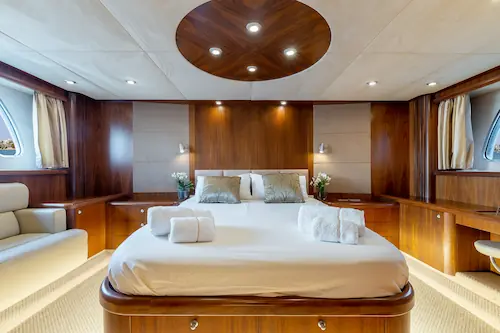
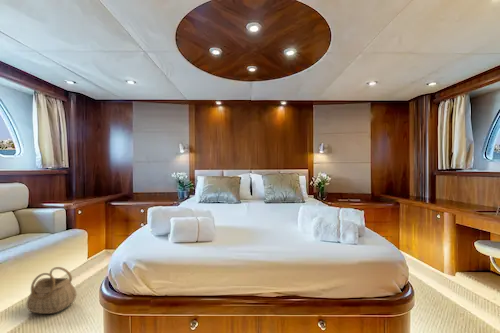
+ basket (52, 288)
